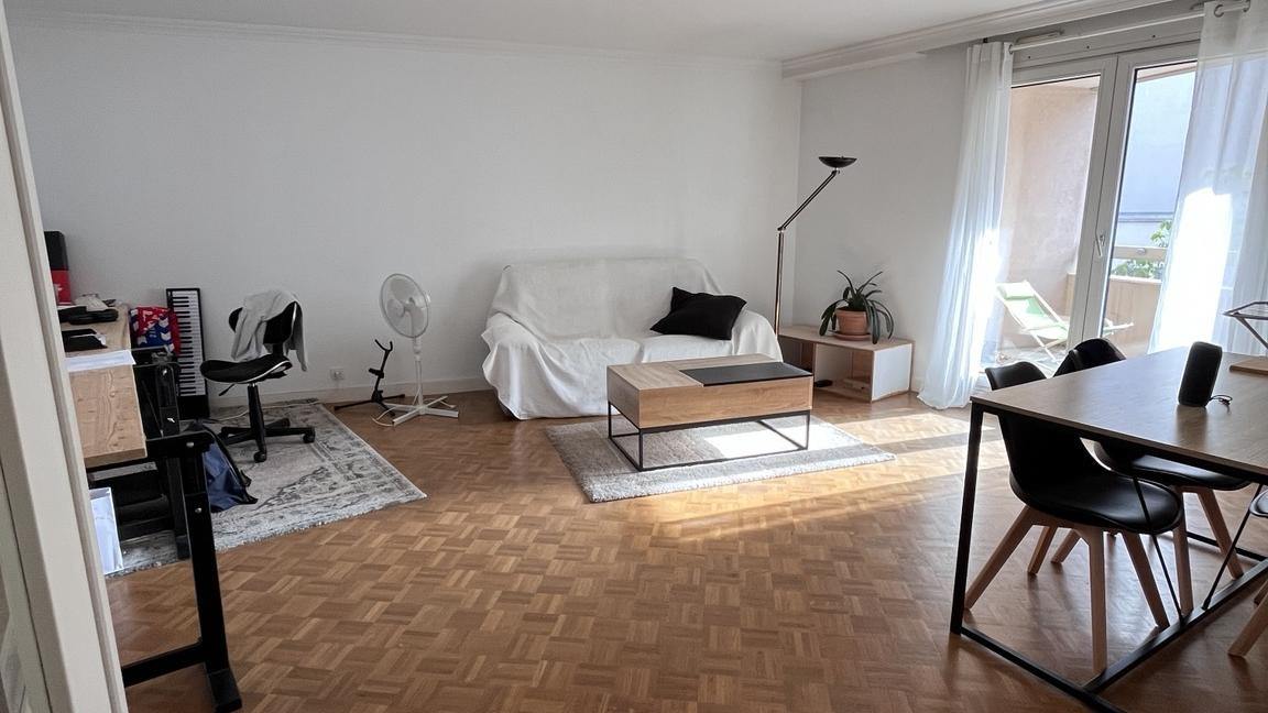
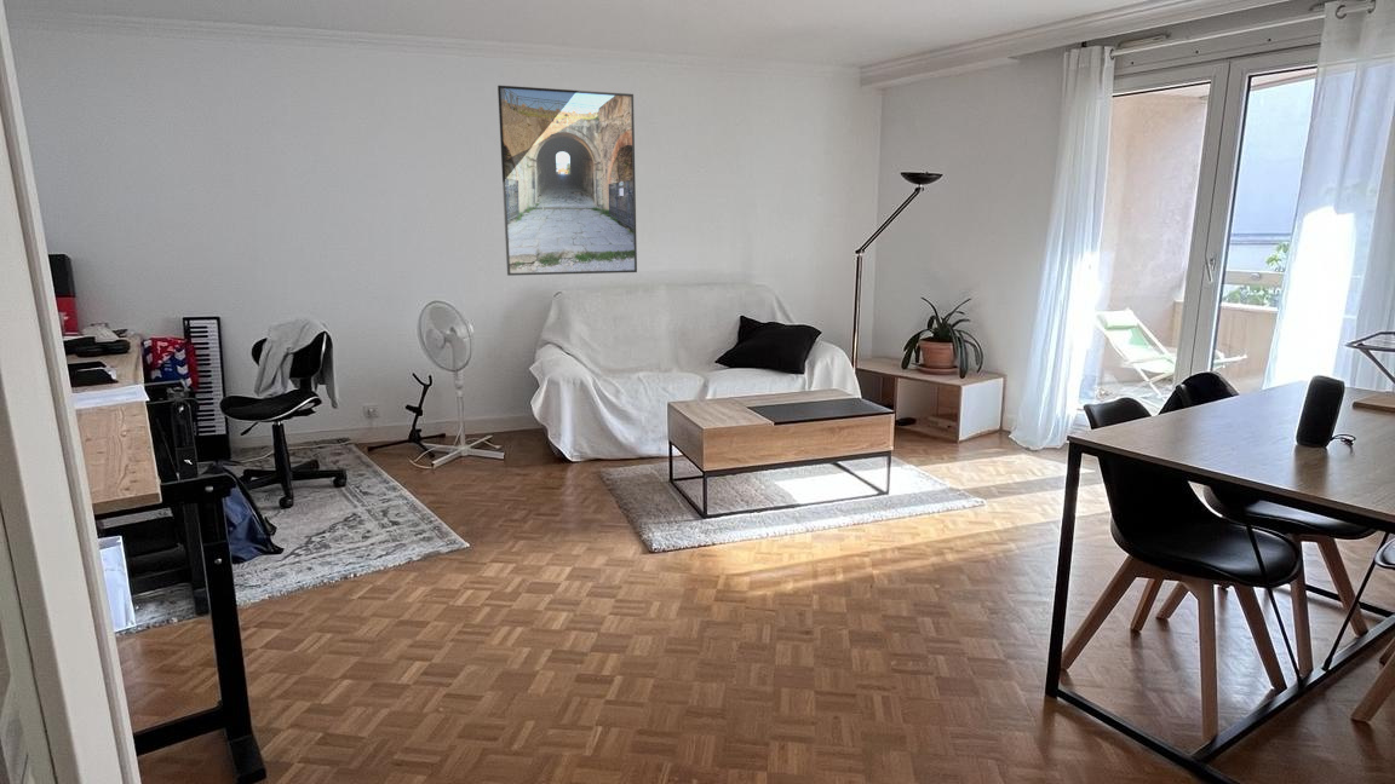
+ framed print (570, 184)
